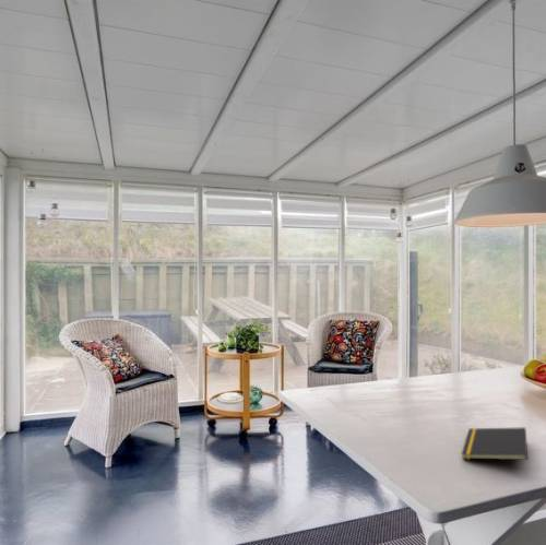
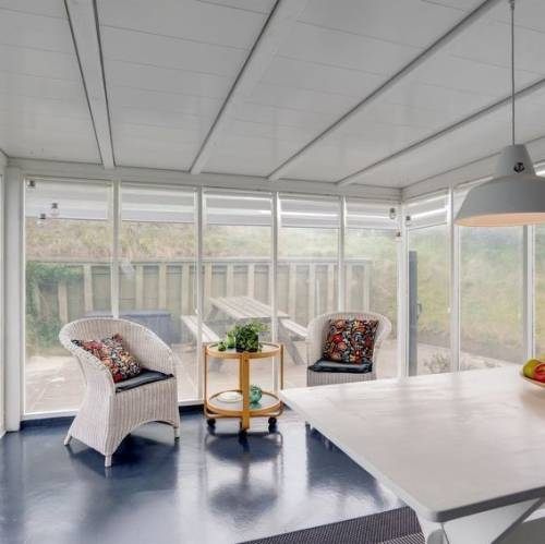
- notepad (495, 442)
